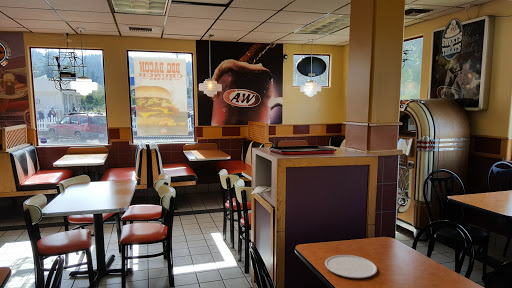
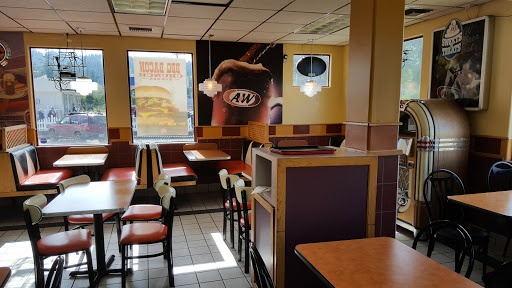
- plate (350, 266)
